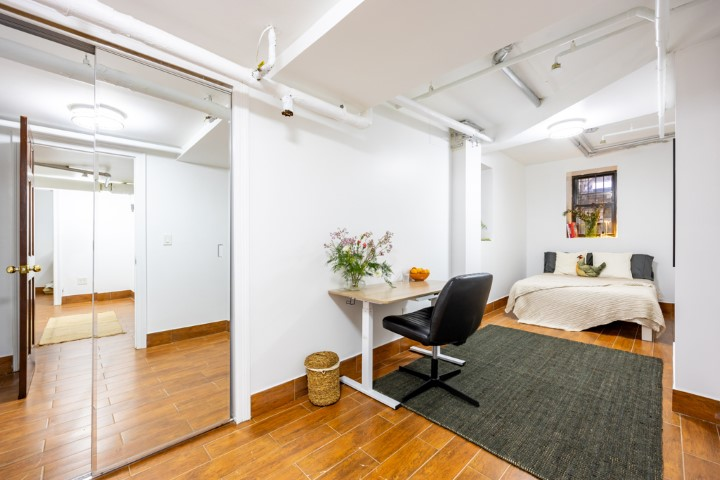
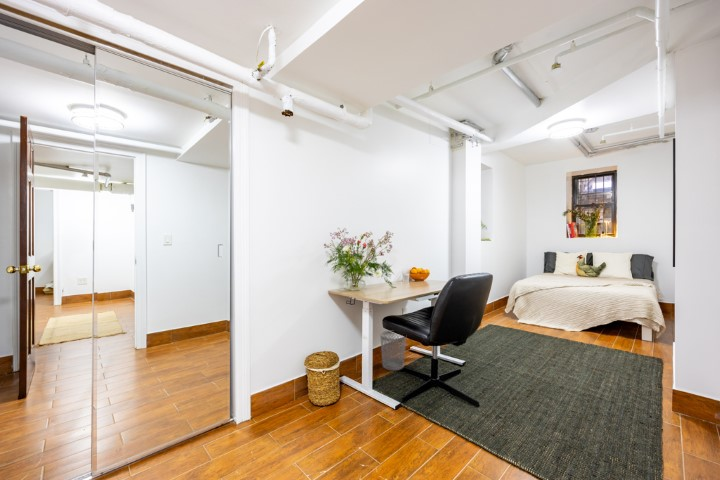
+ wastebasket (393, 350)
